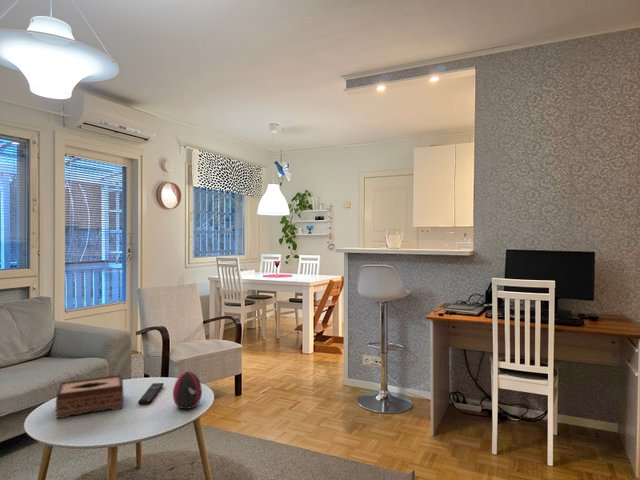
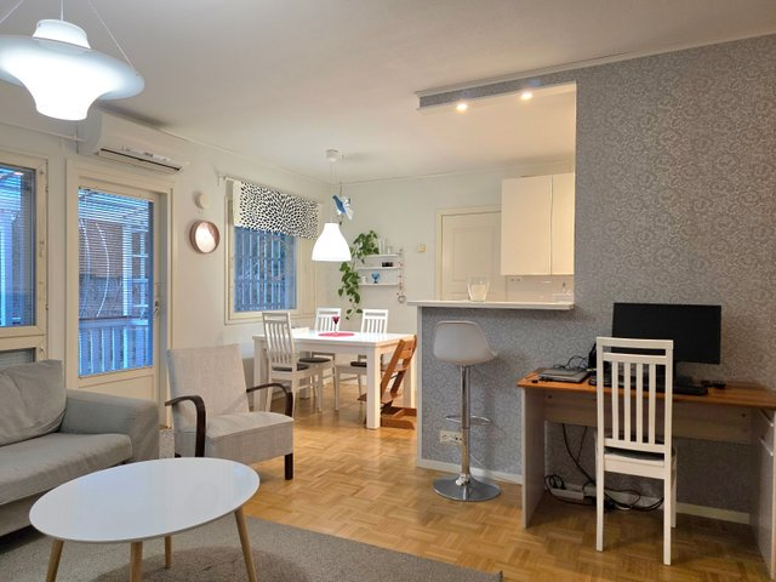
- remote control (151, 393)
- tissue box (91, 395)
- decorative egg (187, 388)
